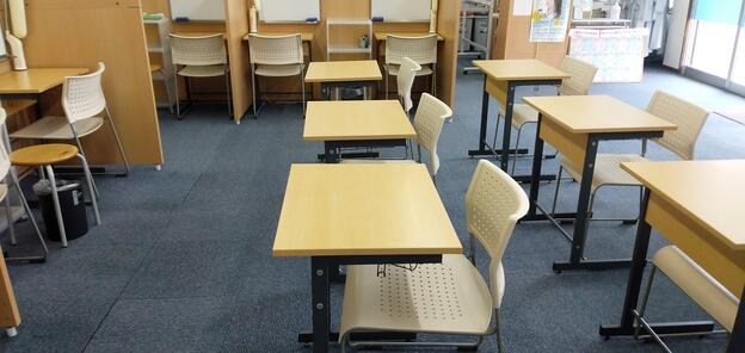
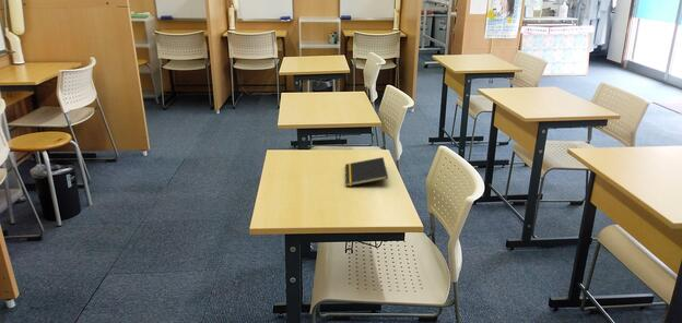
+ notepad (365, 170)
